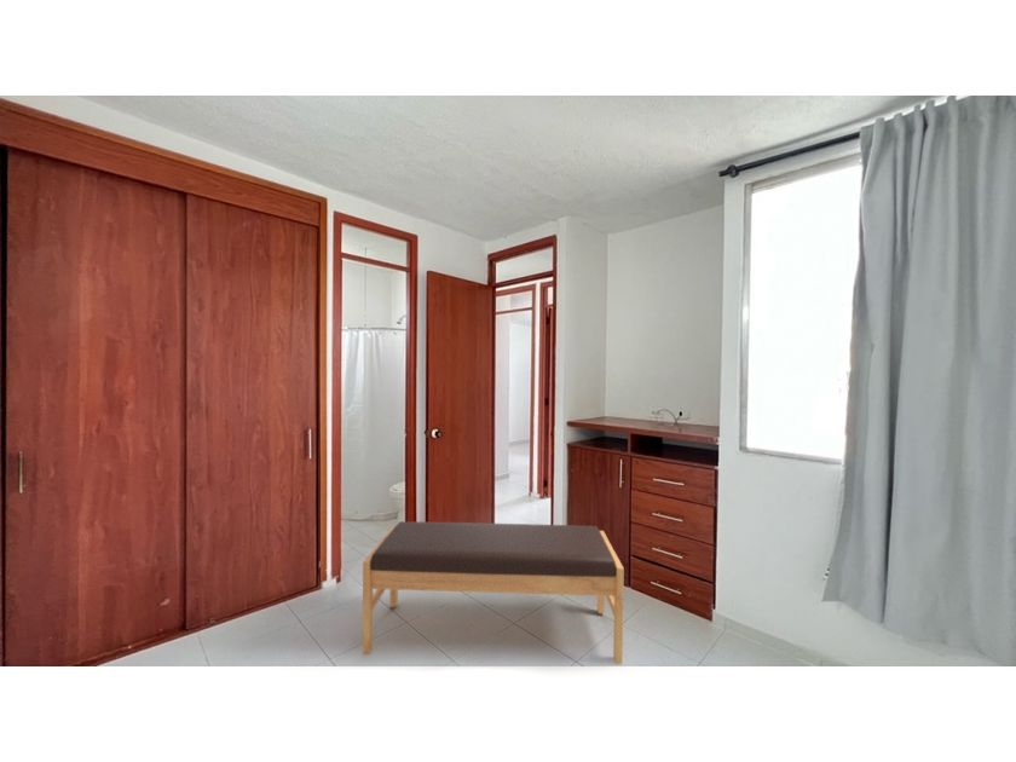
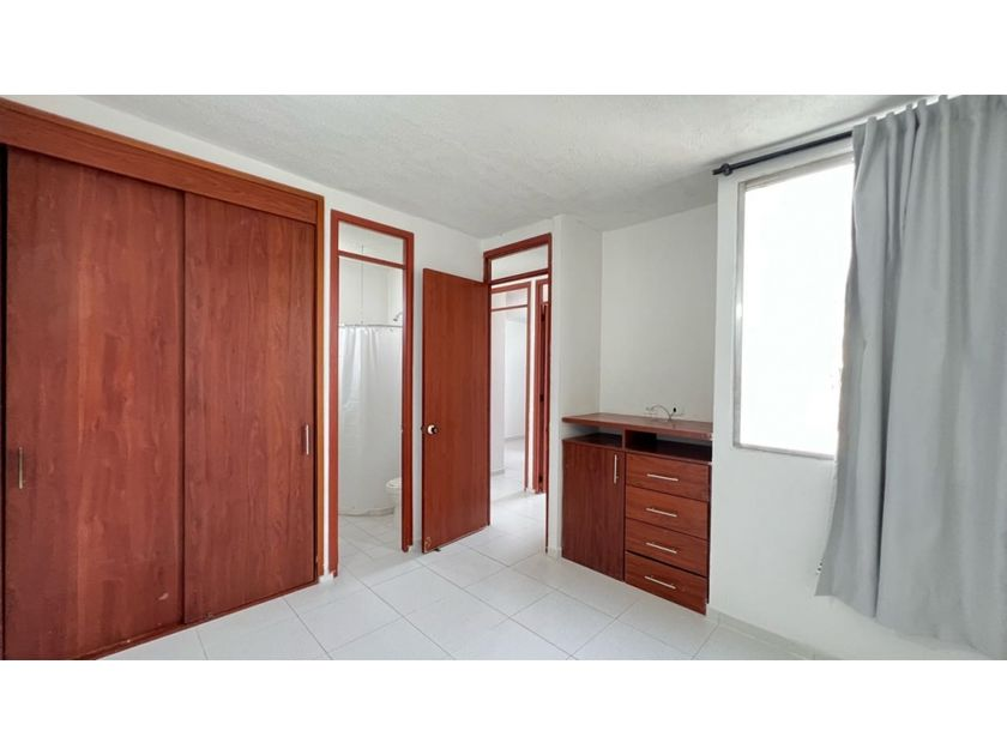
- bench (493, 583)
